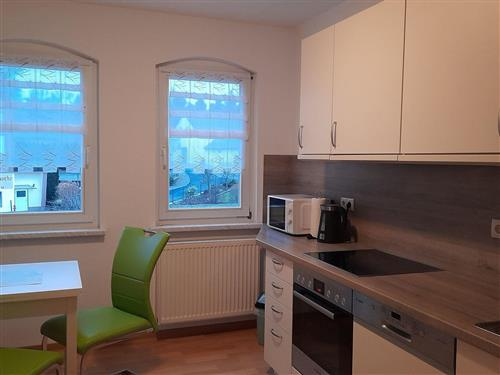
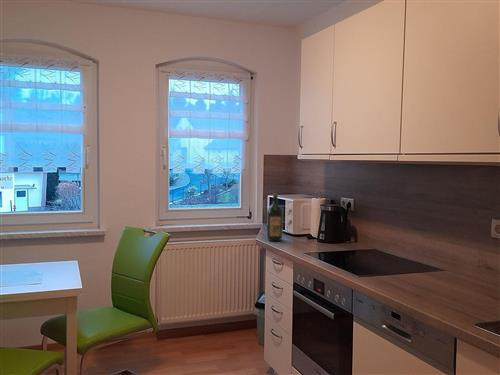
+ wine bottle (274, 216)
